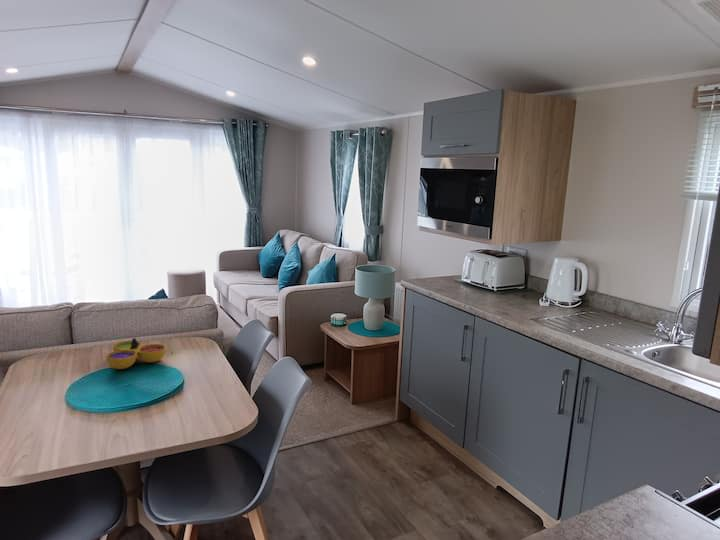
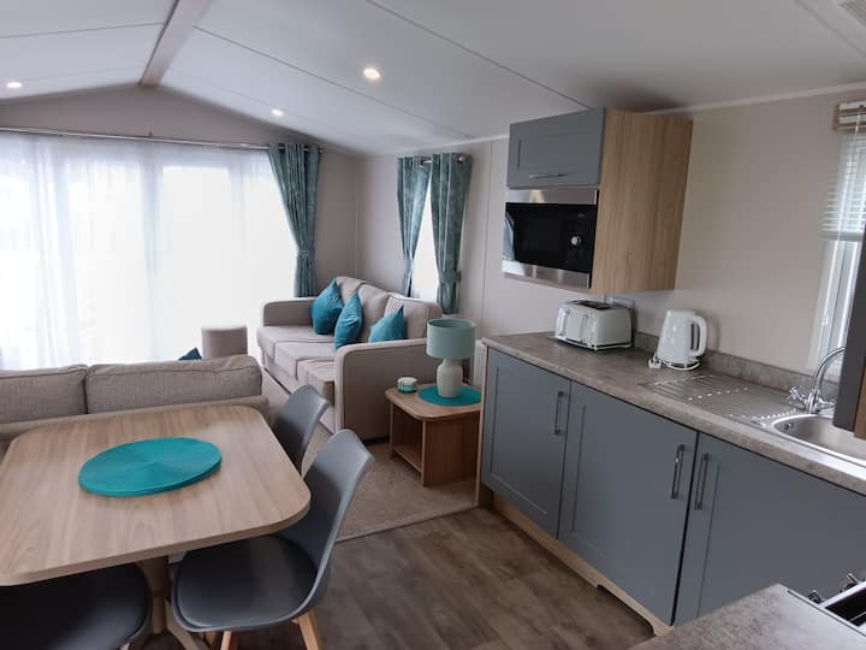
- decorative bowl (138, 350)
